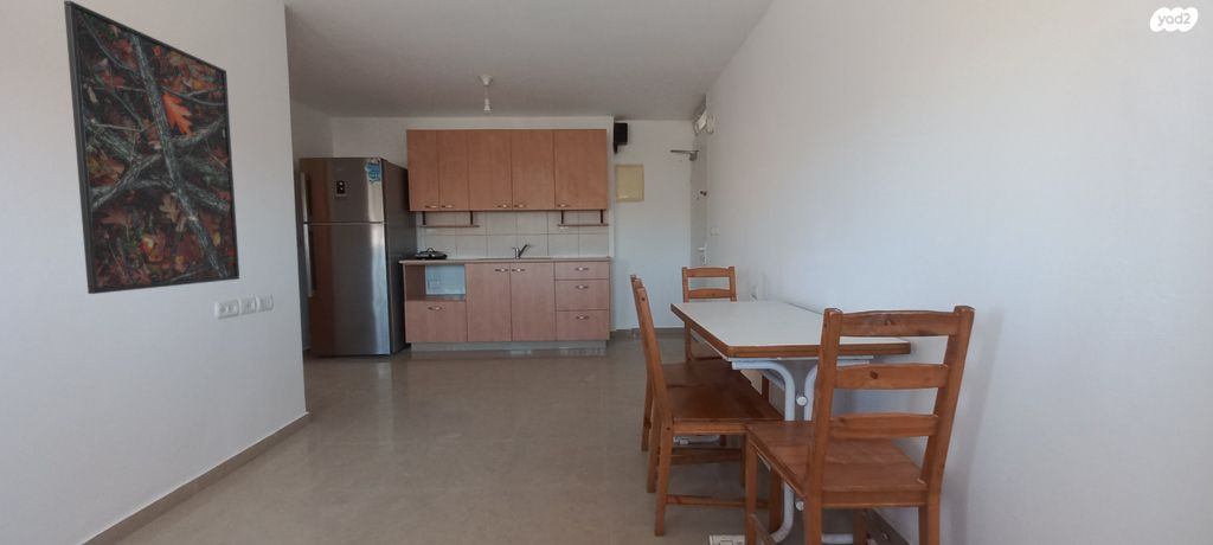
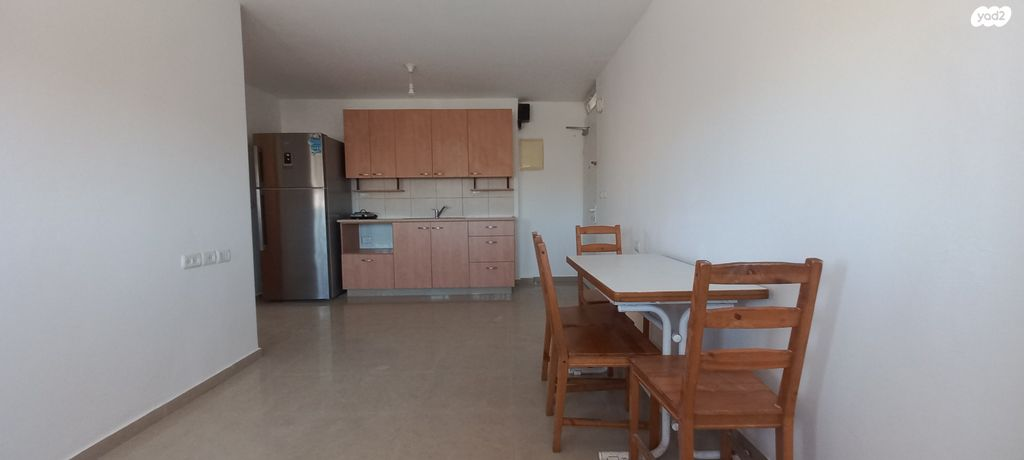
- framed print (167, 165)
